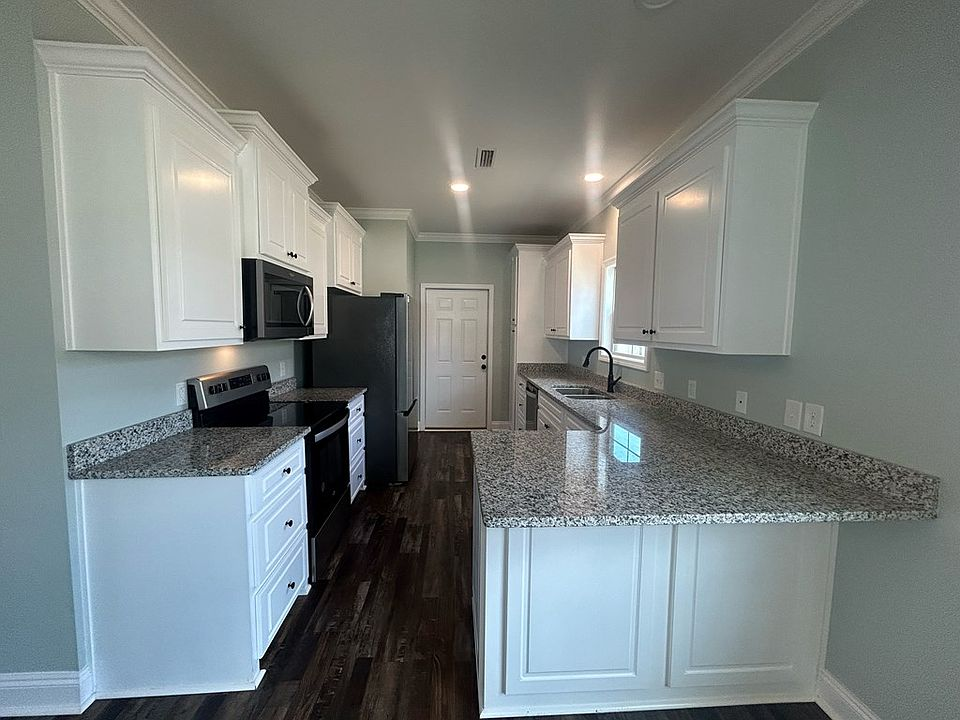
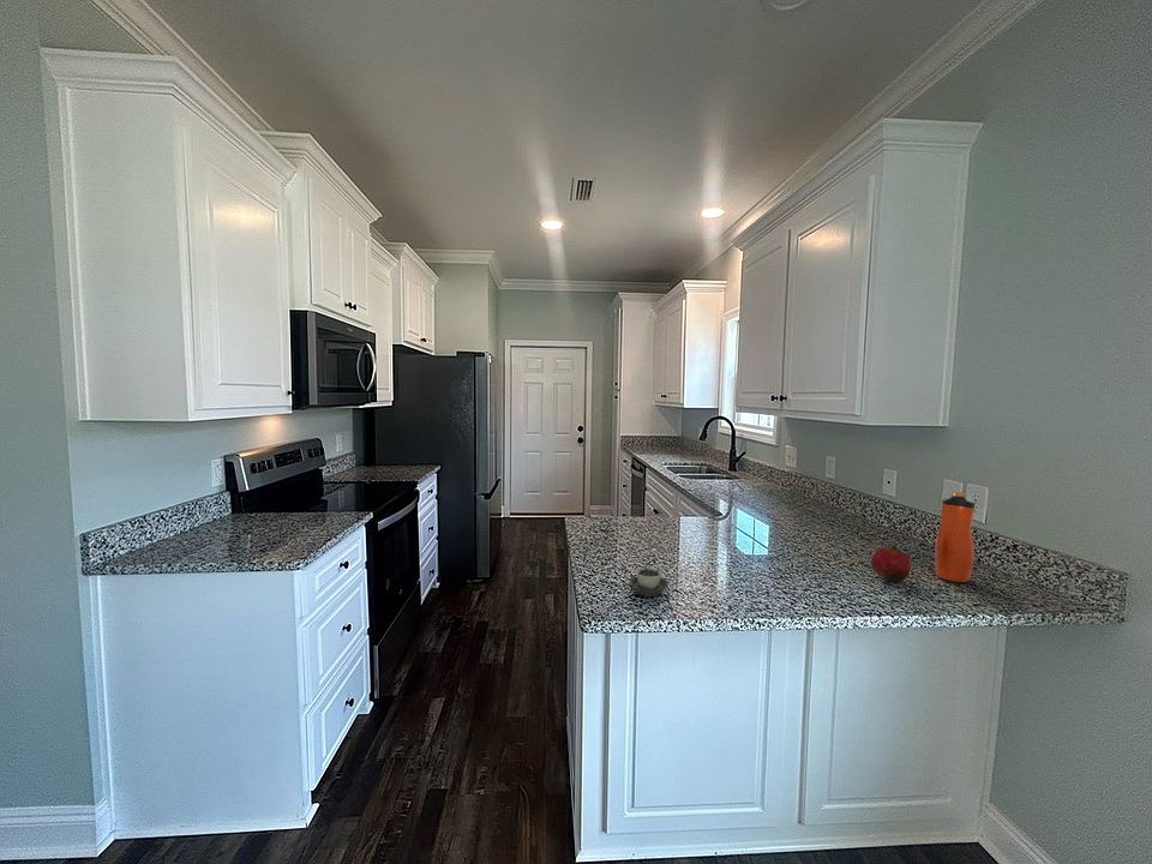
+ water bottle (955, 535)
+ fruit (890, 562)
+ cup (648, 581)
